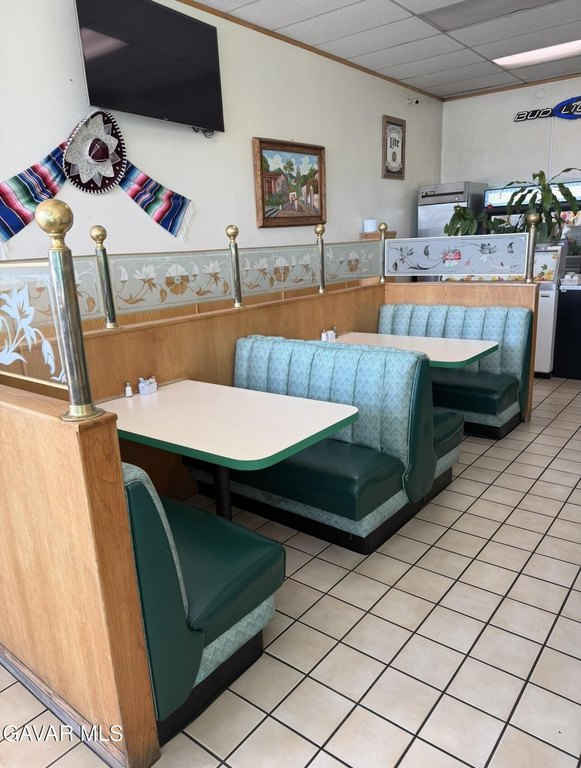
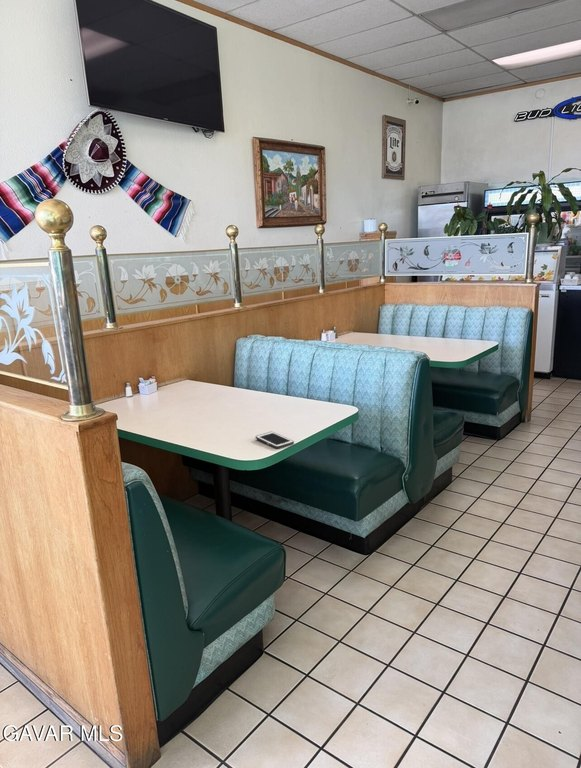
+ cell phone (274, 439)
